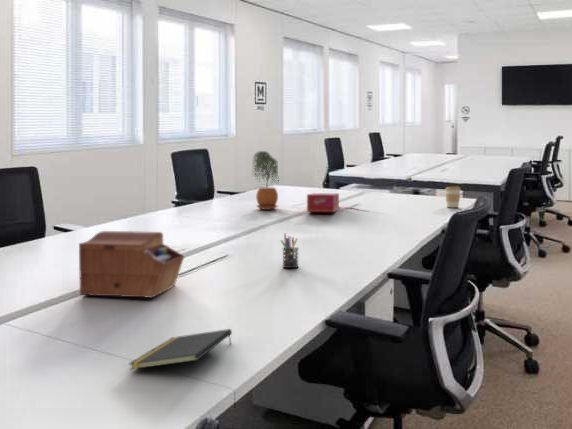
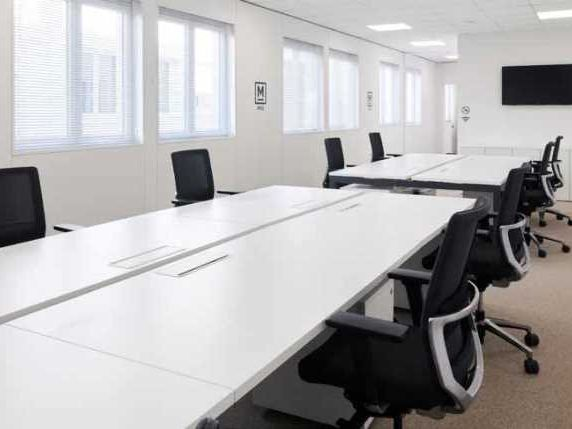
- notepad (183, 348)
- potted plant (266, 180)
- sewing box (133, 262)
- pen holder (288, 250)
- tissue box (323, 202)
- coffee cup (452, 196)
